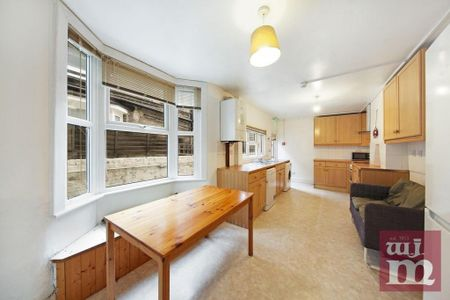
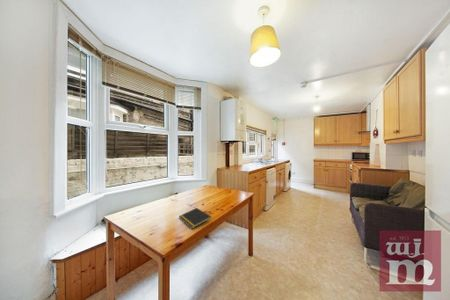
+ notepad (194, 217)
